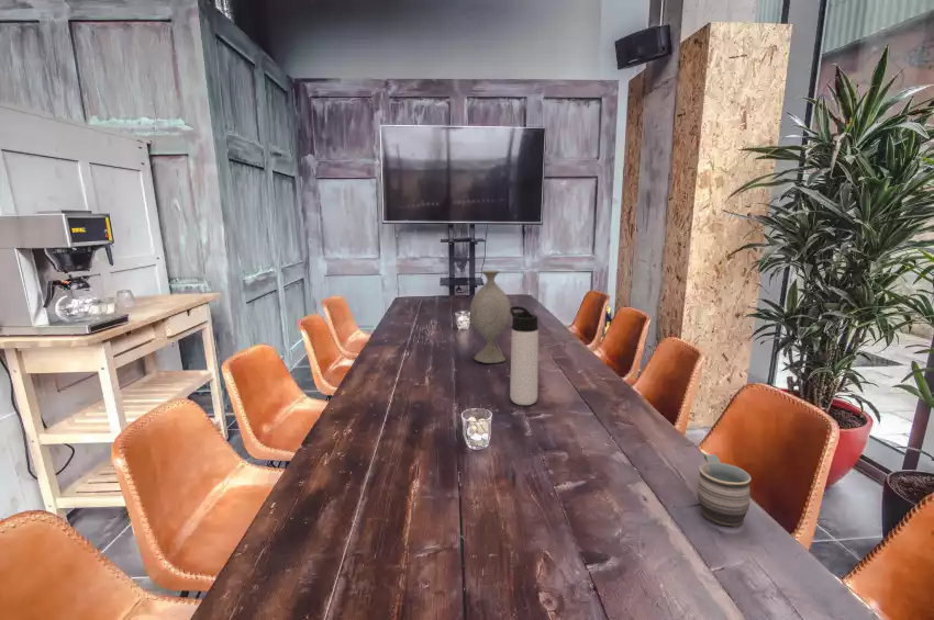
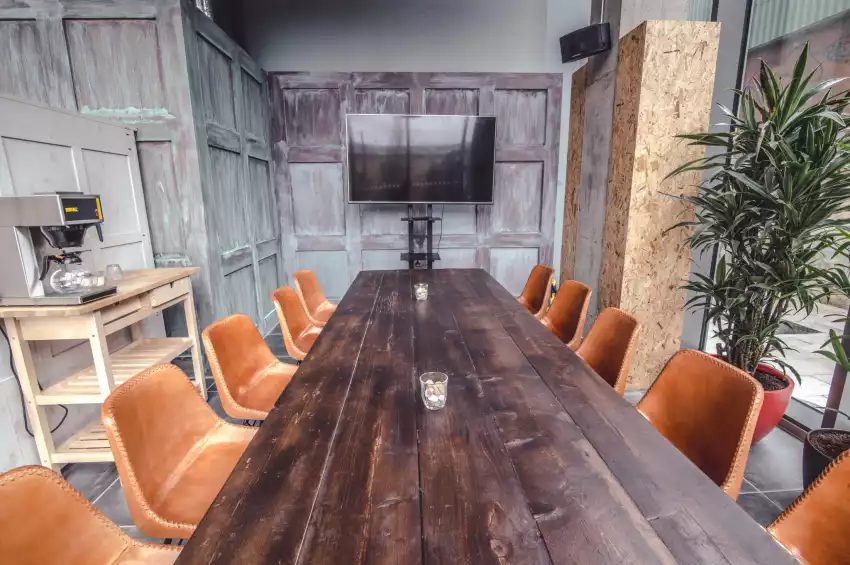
- decorative vase (490, 315)
- thermos bottle (522, 354)
- mug (716, 488)
